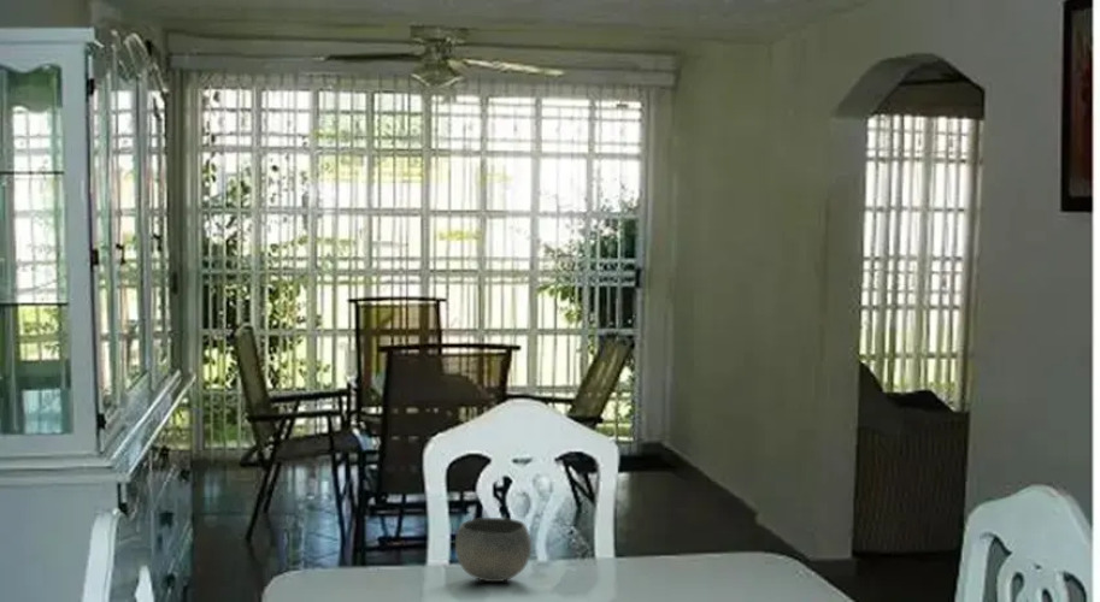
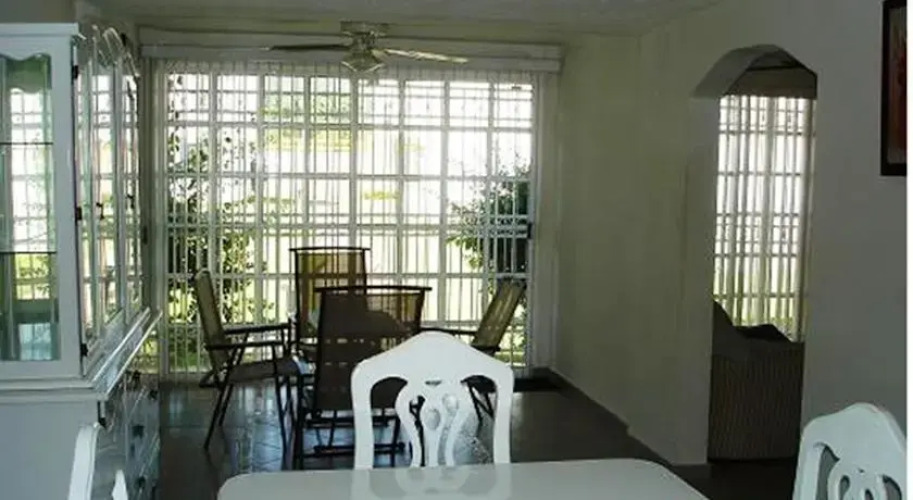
- bowl (493, 551)
